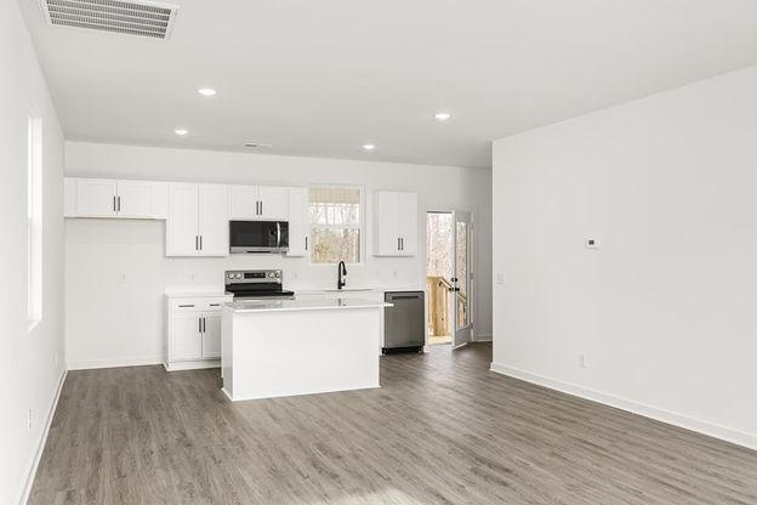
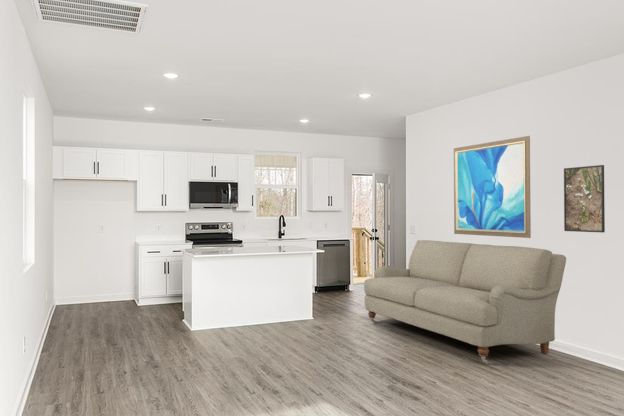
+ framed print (583, 199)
+ wall art (488, 189)
+ sofa (452, 289)
